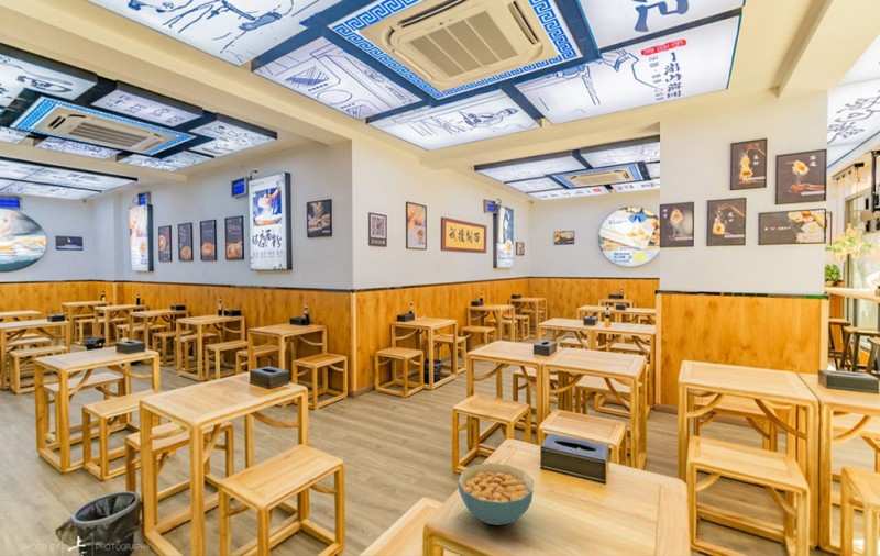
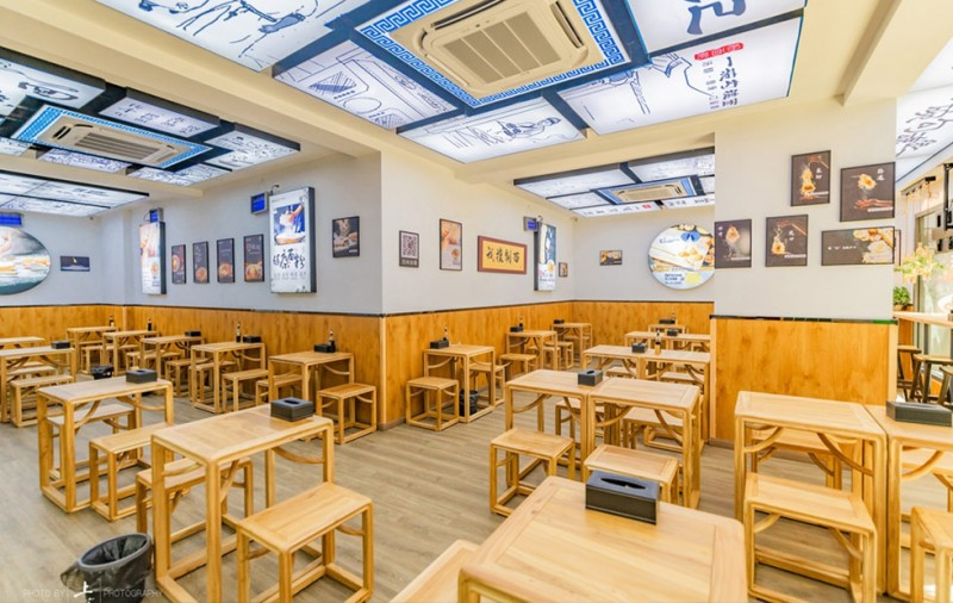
- cereal bowl (495, 499)
